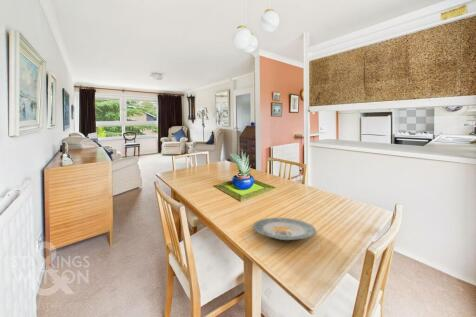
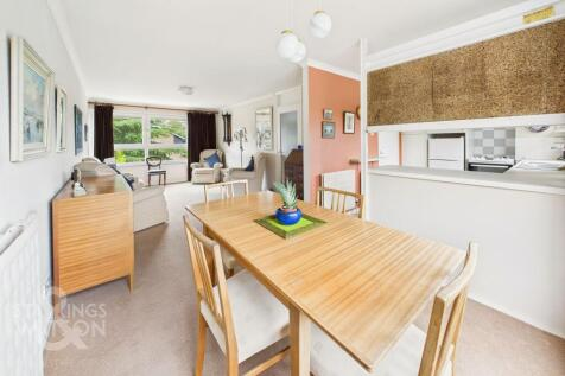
- plate (283, 231)
